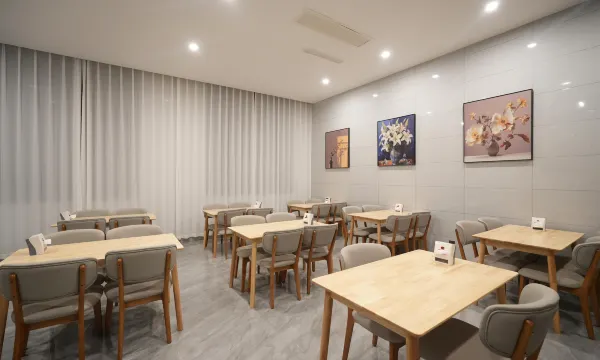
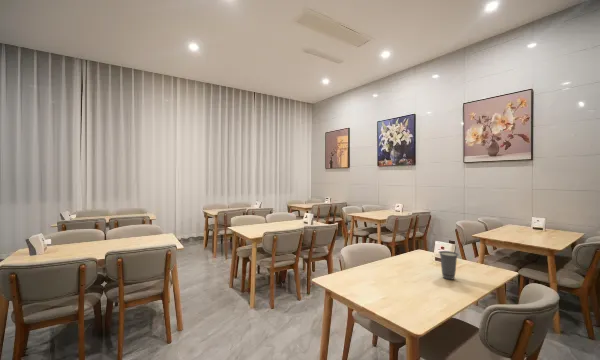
+ cup (448, 265)
